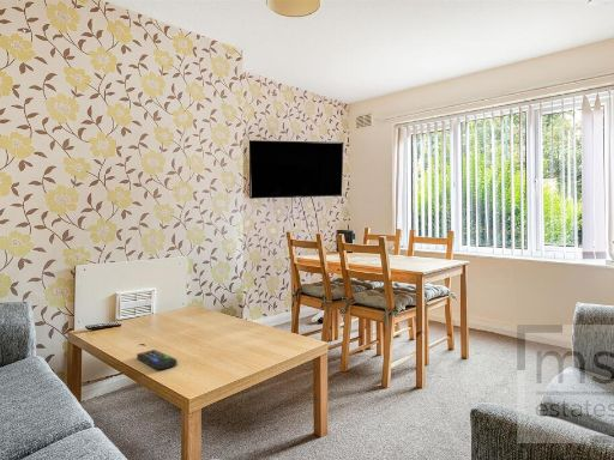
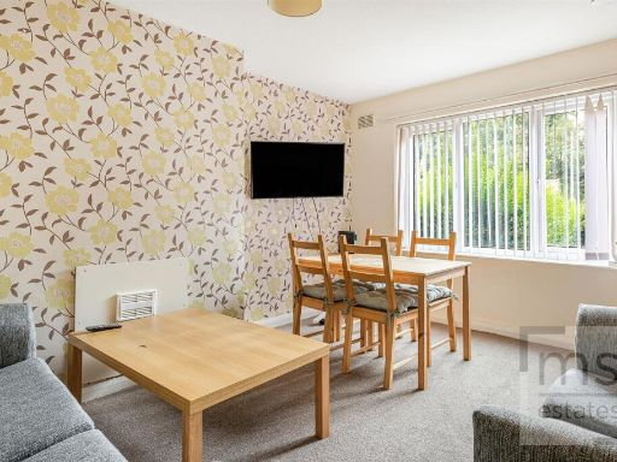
- remote control (156, 358)
